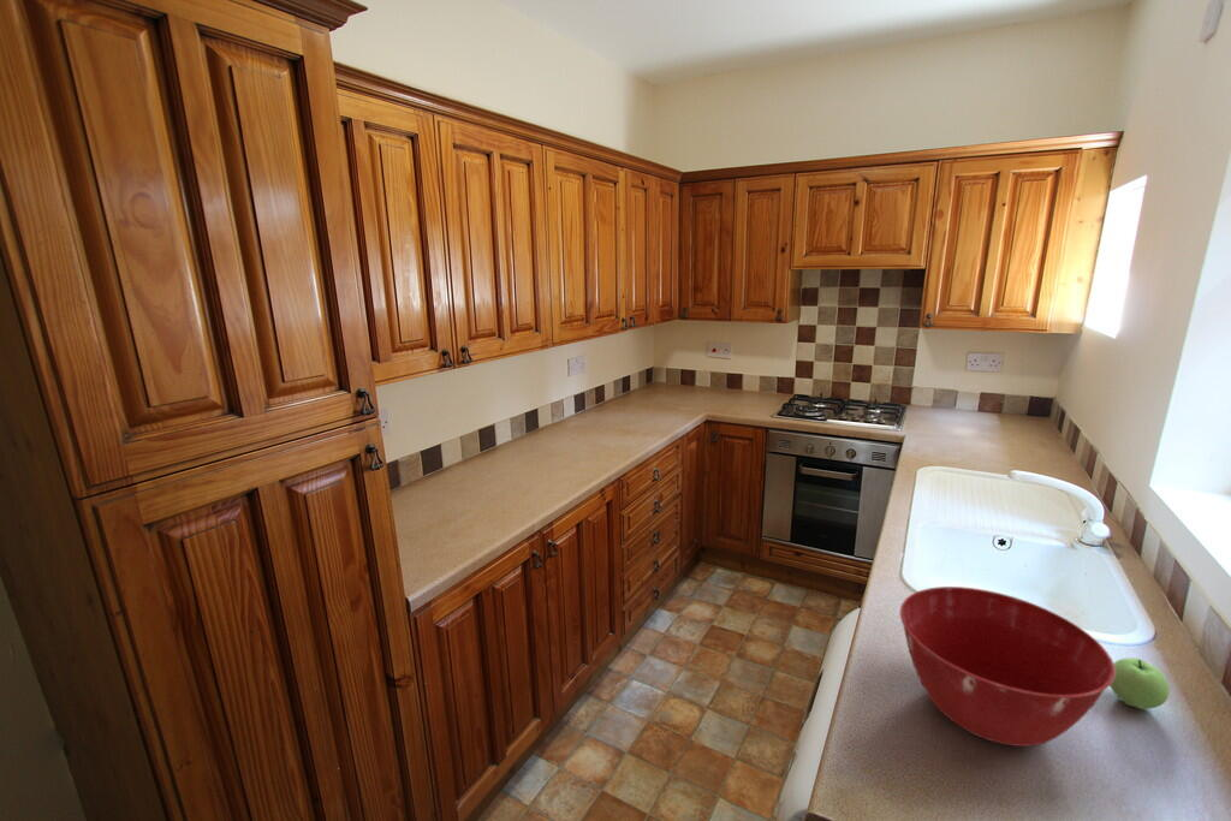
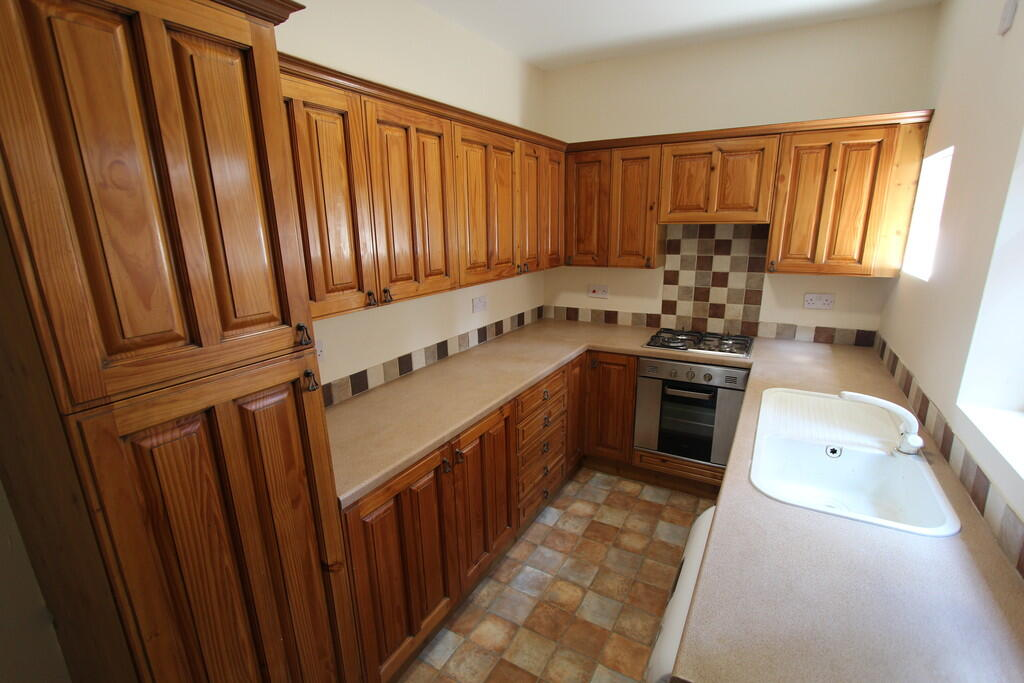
- mixing bowl (991, 673)
- apple (1137, 682)
